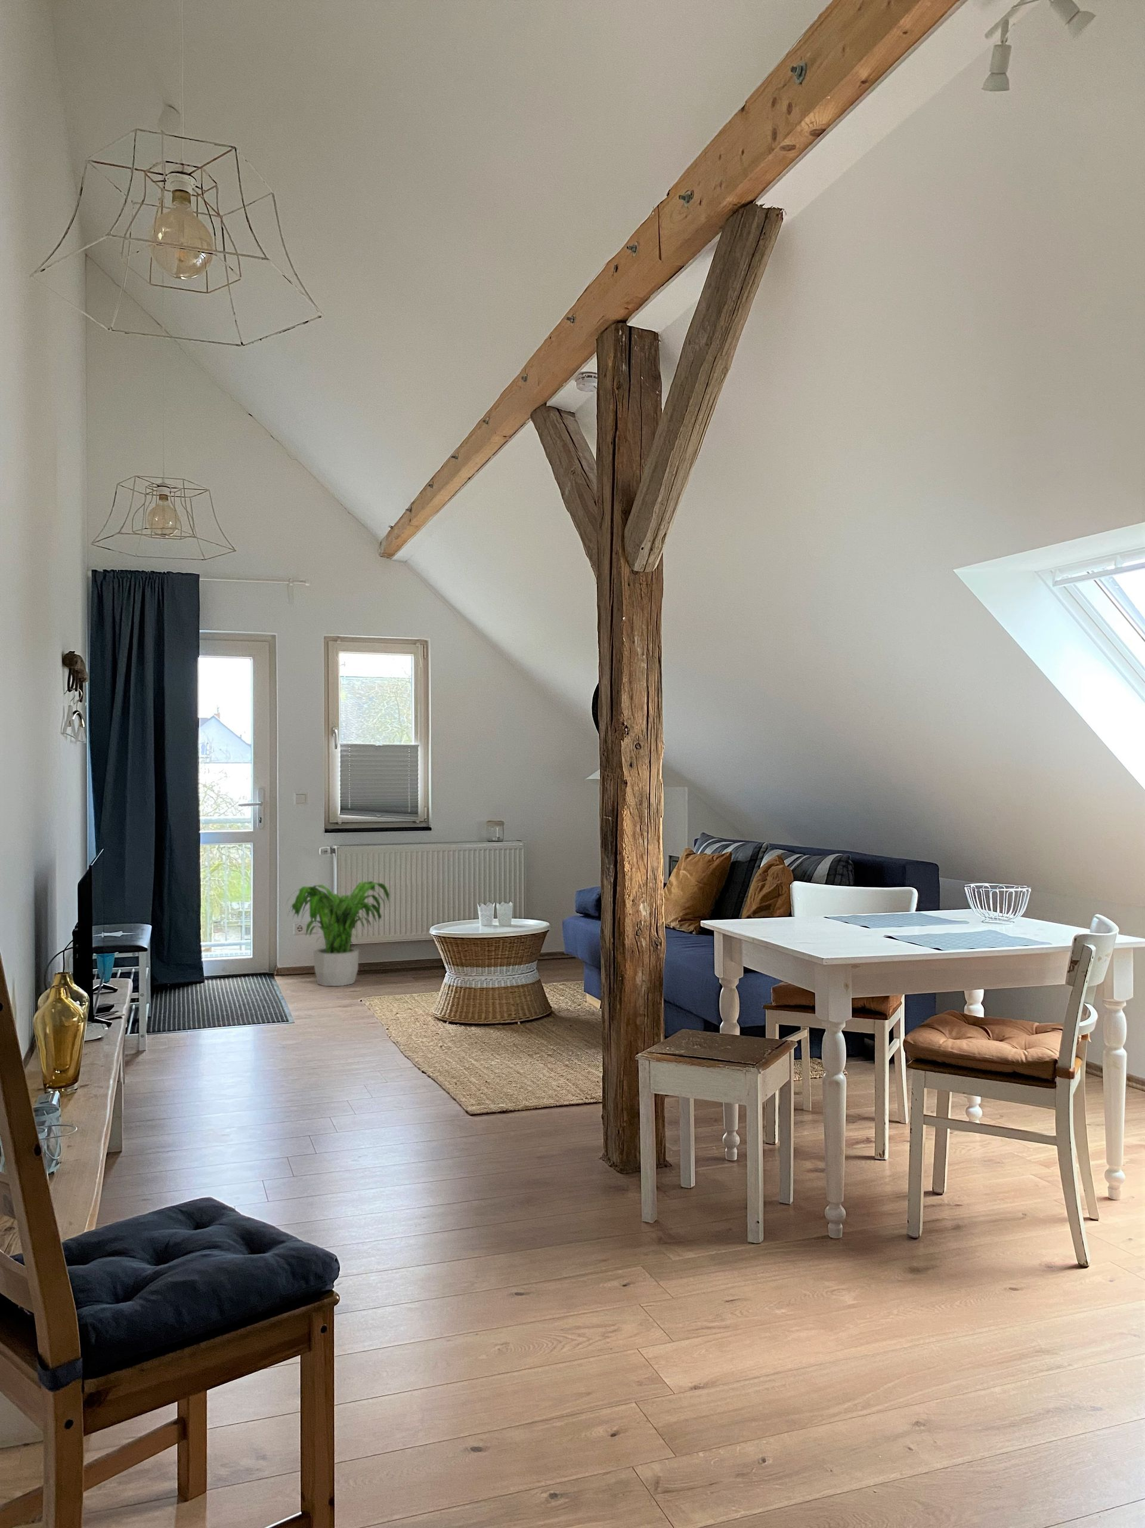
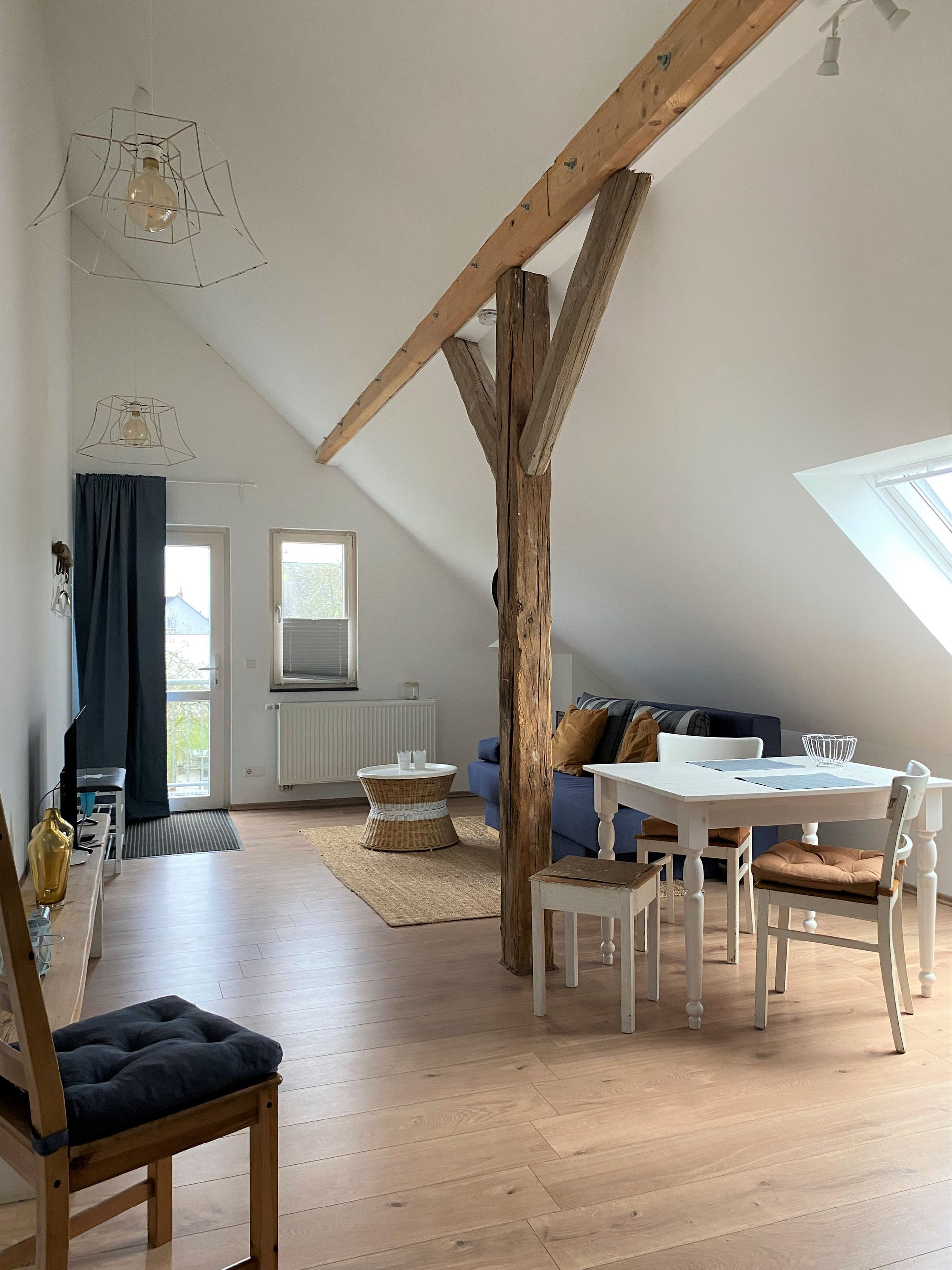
- potted plant (342, 932)
